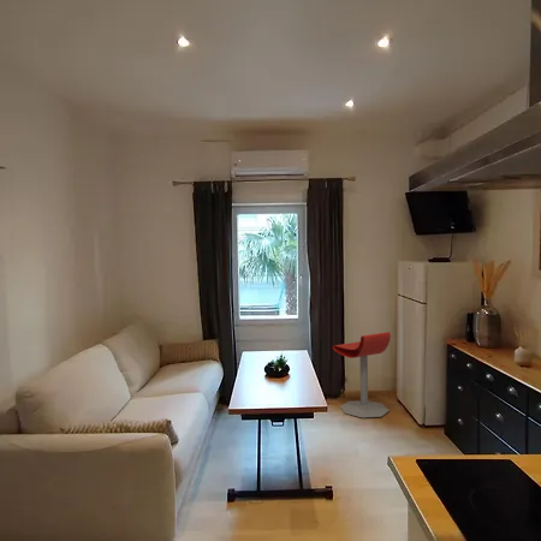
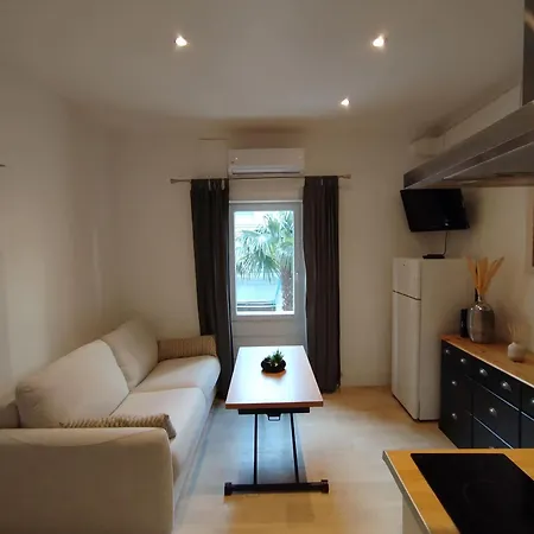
- stool (361, 369)
